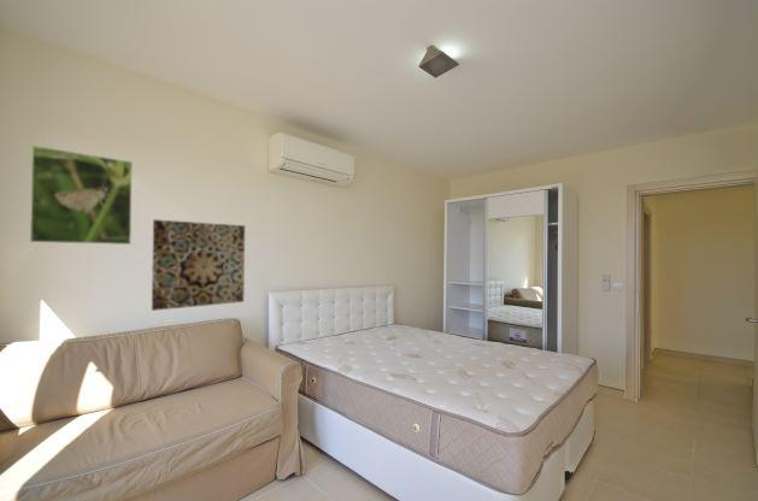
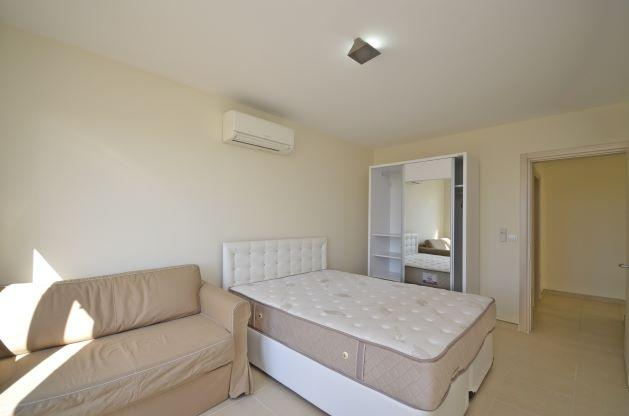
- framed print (84, 199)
- wall art (201, 264)
